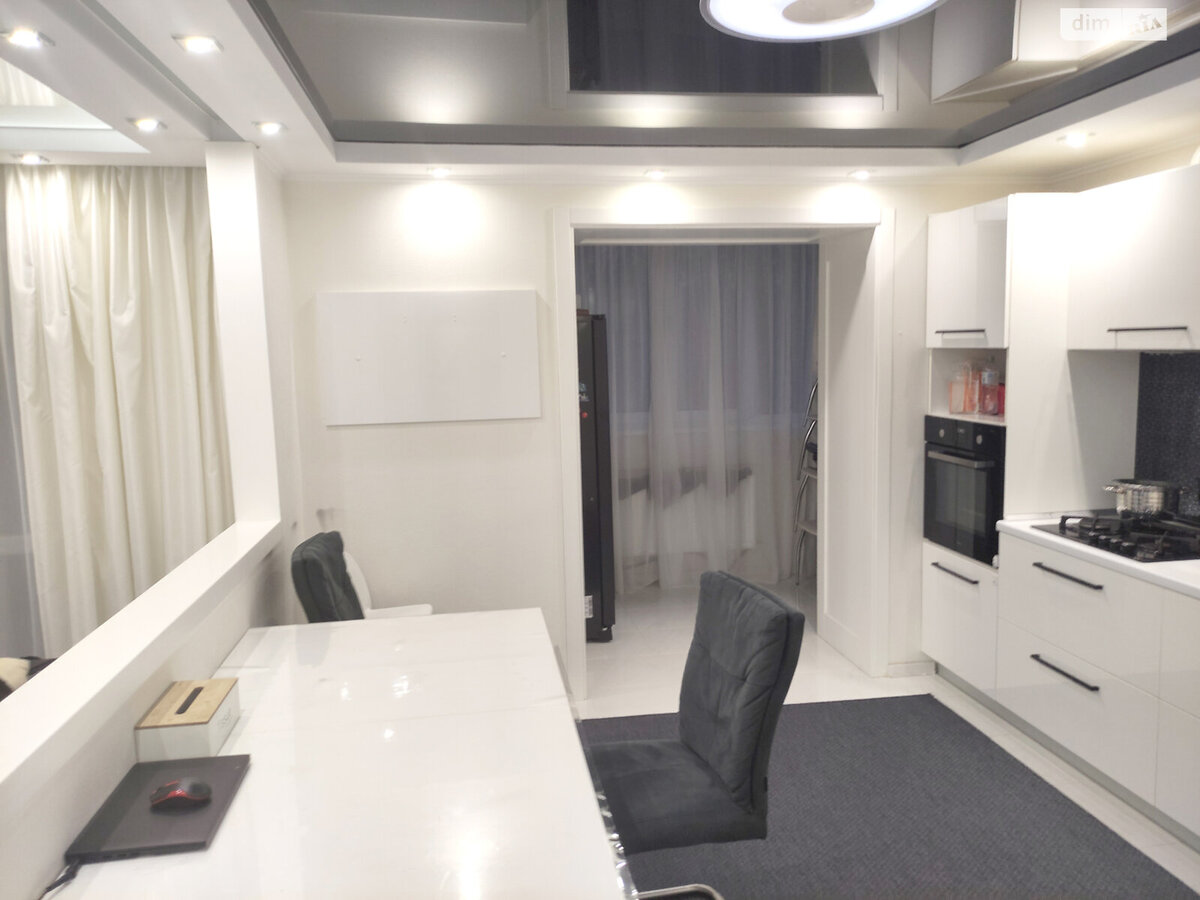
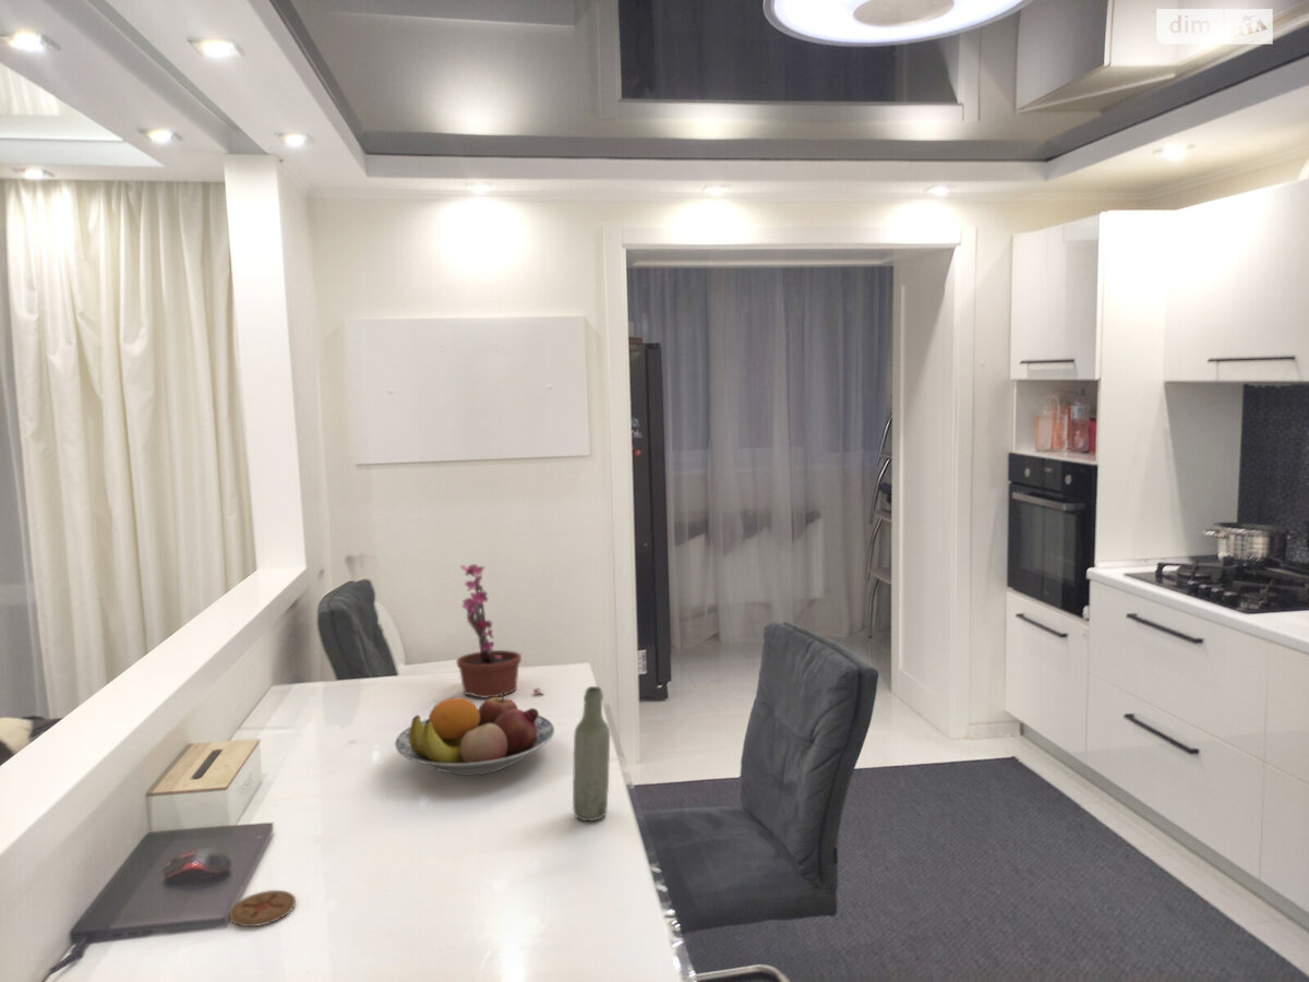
+ coaster (263, 908)
+ bottle (590, 752)
+ fruit bowl (476, 728)
+ potted plant (491, 625)
